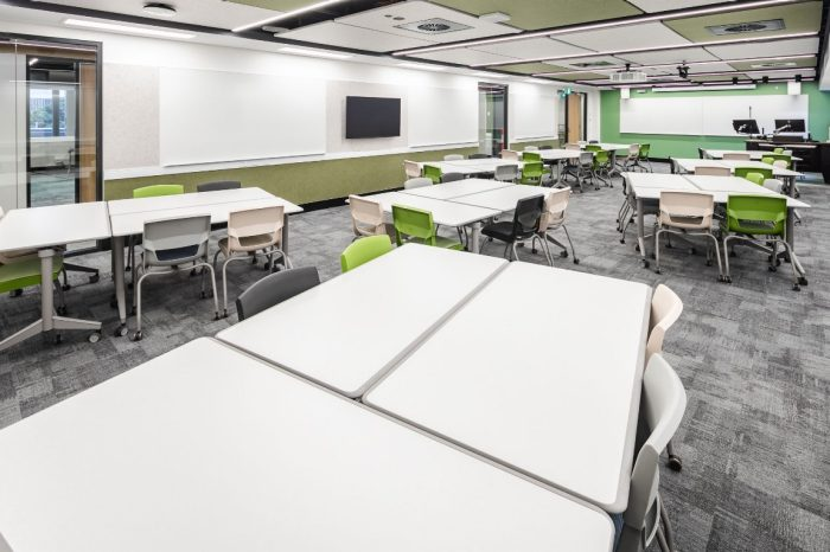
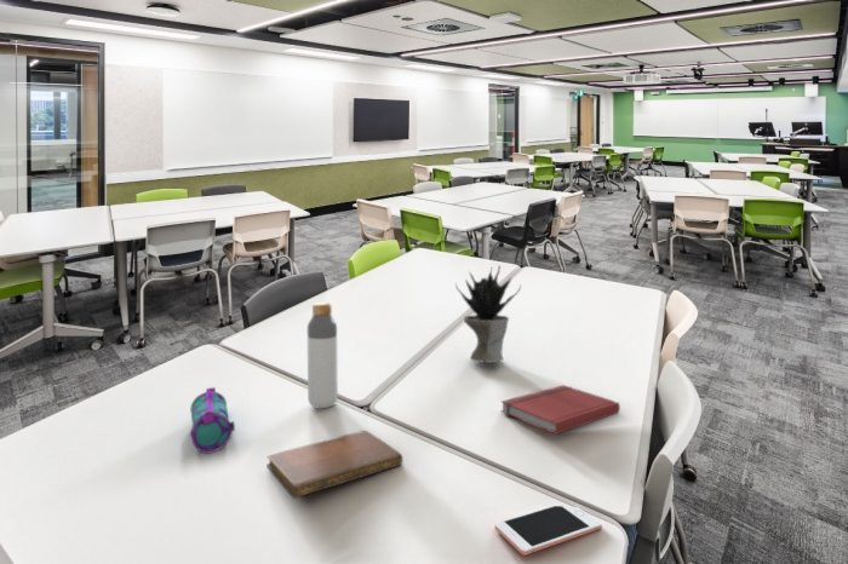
+ potted plant (487, 312)
+ pencil case (211, 418)
+ book (560, 407)
+ notebook (334, 460)
+ bottle (322, 355)
+ cell phone (548, 525)
